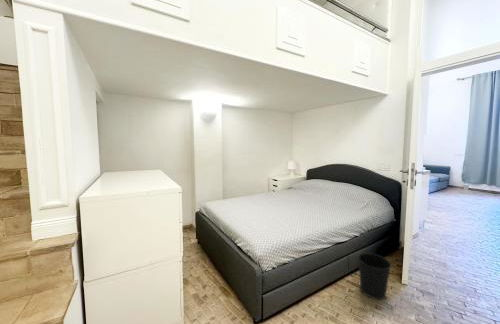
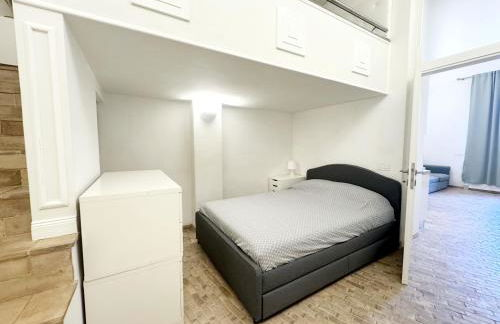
- wastebasket (373, 276)
